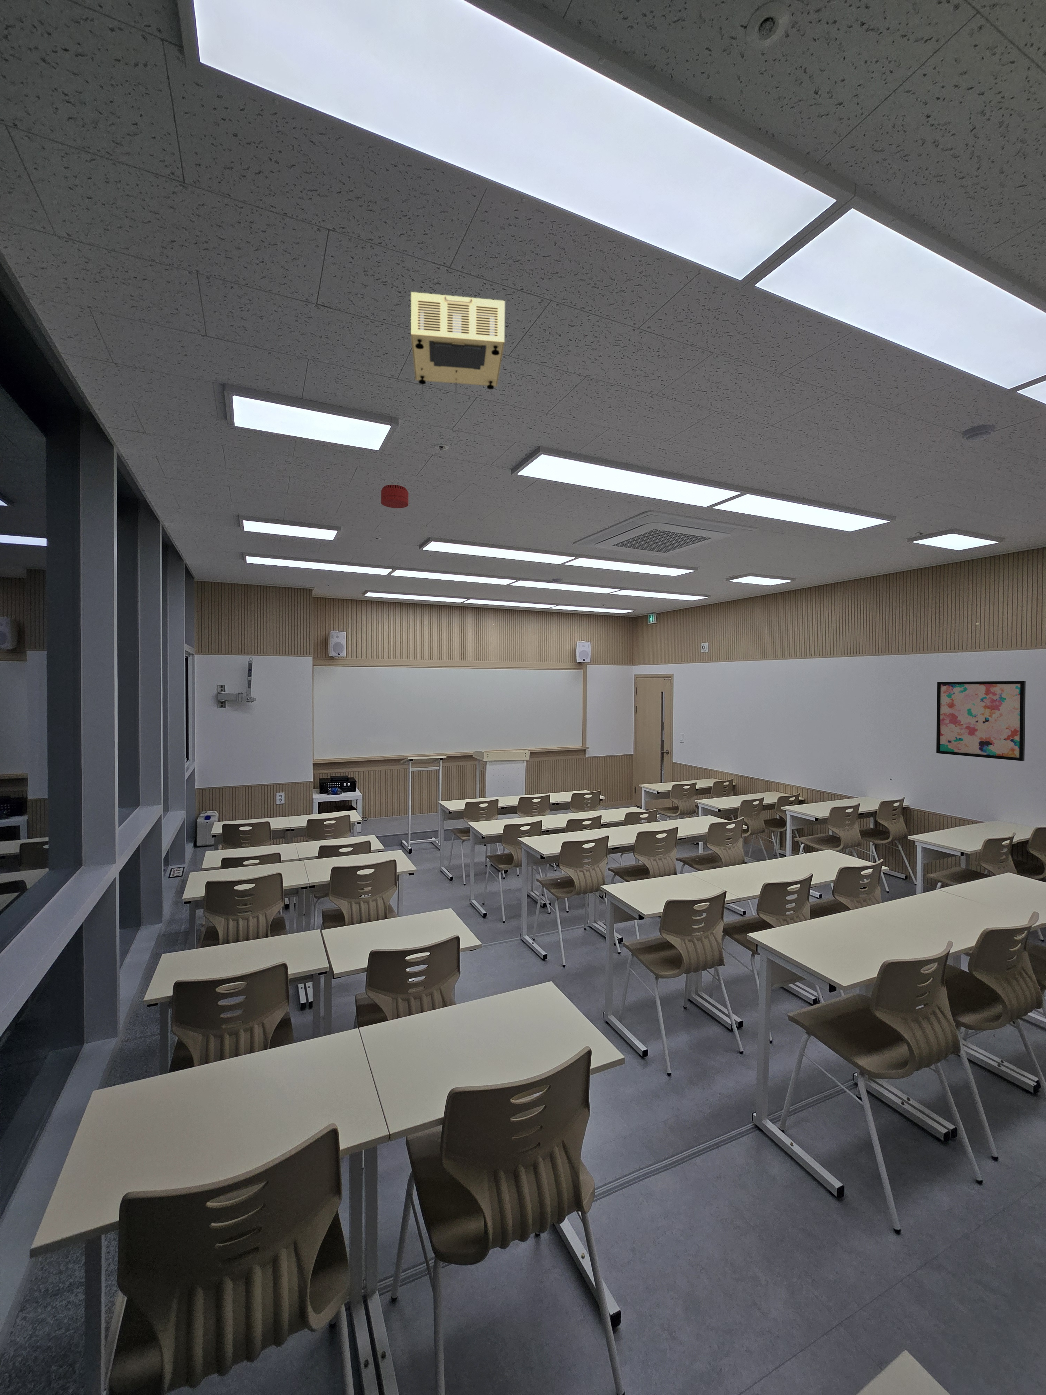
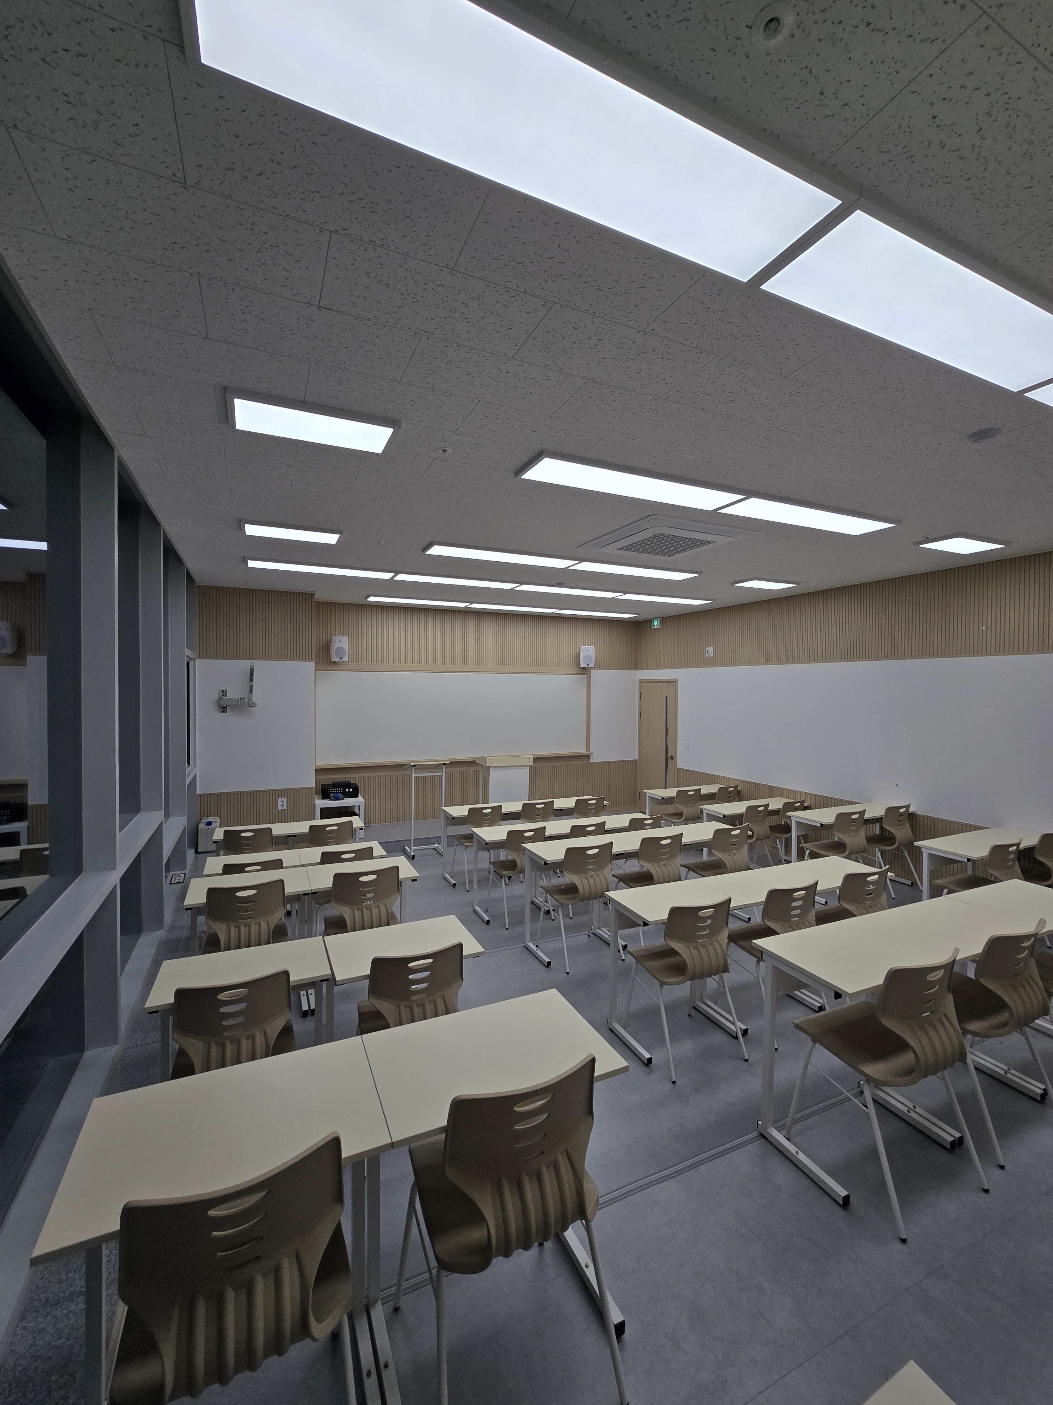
- projector (457, 346)
- wall art (978, 719)
- smoke detector (394, 495)
